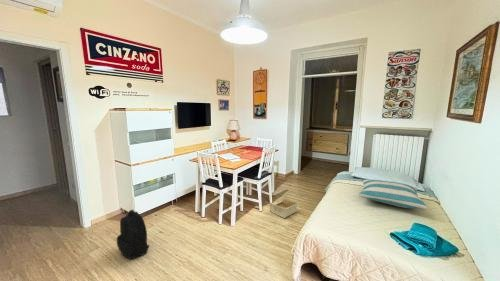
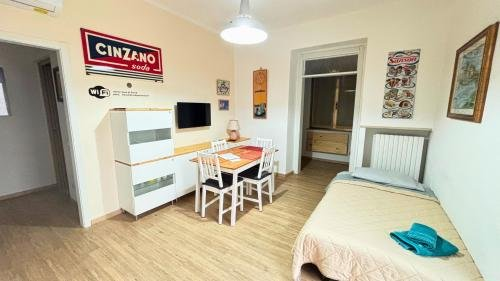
- storage bin (283, 206)
- pillow (389, 192)
- backpack (132, 231)
